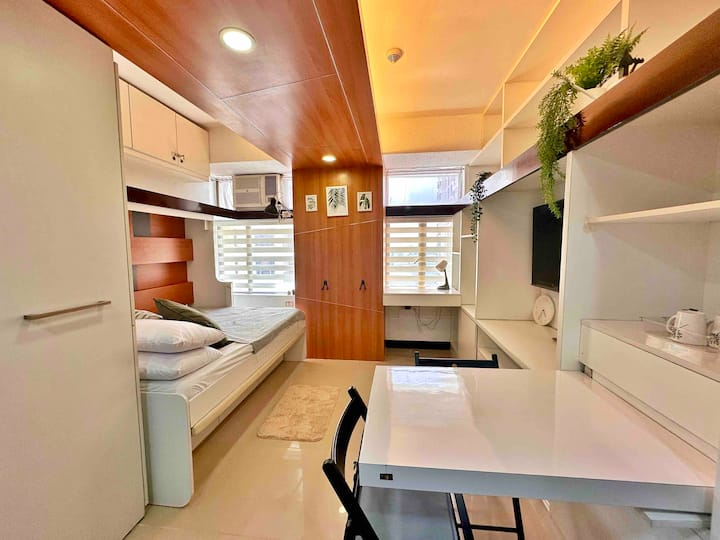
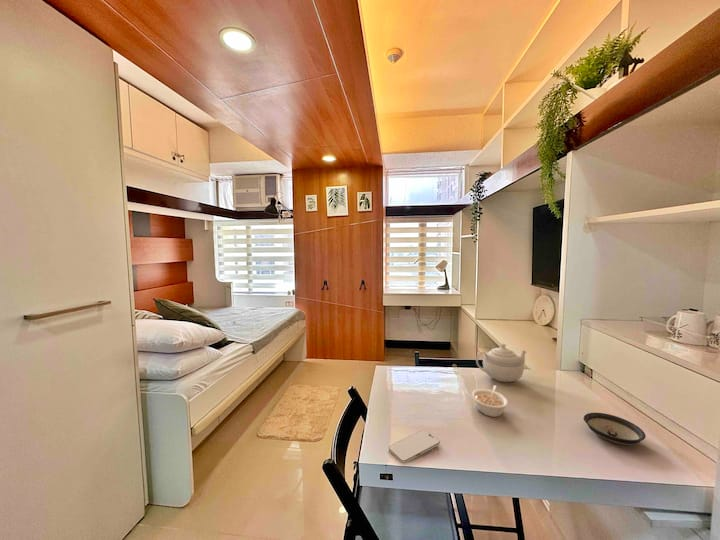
+ legume (488, 401)
+ smartphone (414, 445)
+ saucer (612, 430)
+ teapot (501, 361)
